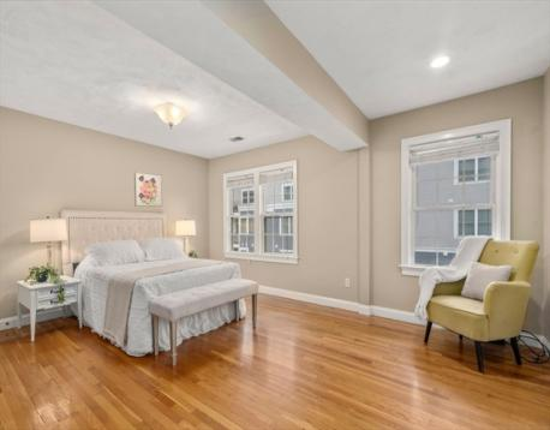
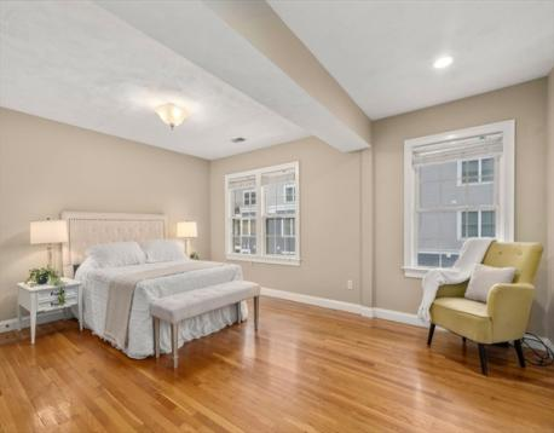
- wall art (148, 190)
